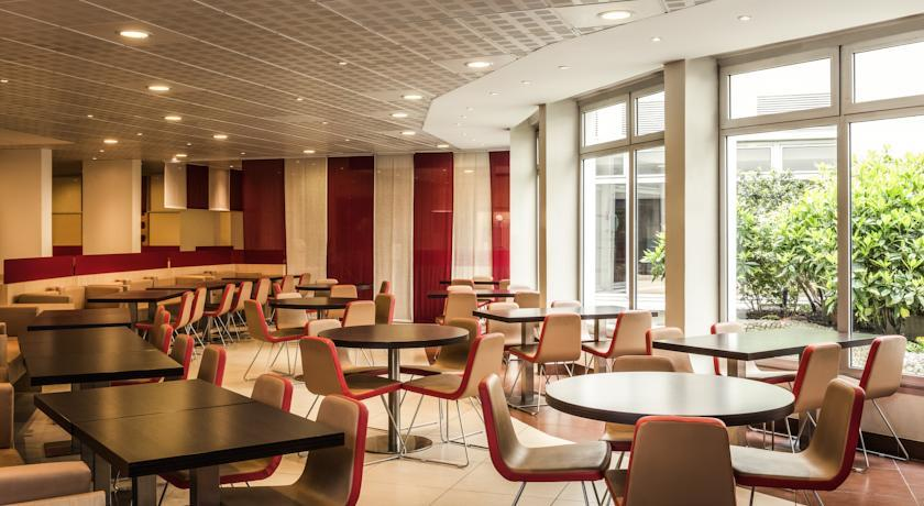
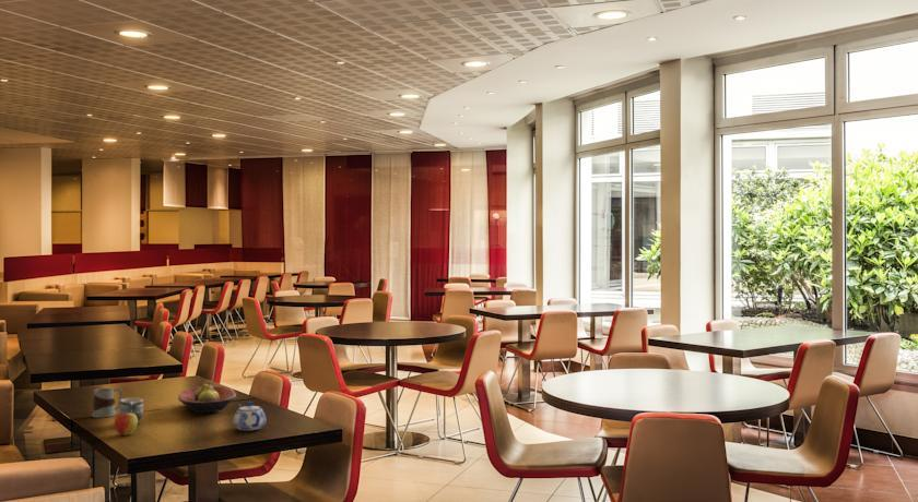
+ mug (107, 402)
+ teapot (248, 415)
+ fruit bowl (207, 395)
+ apple (126, 422)
+ mug (132, 411)
